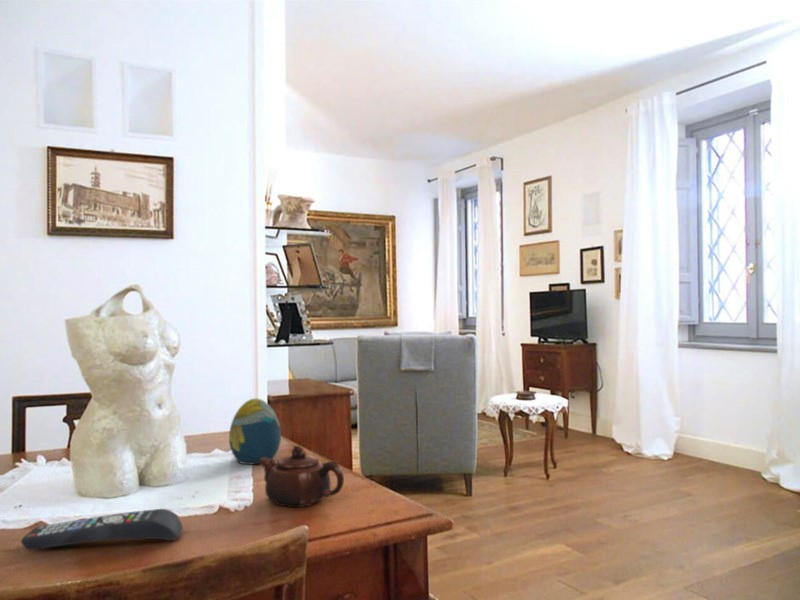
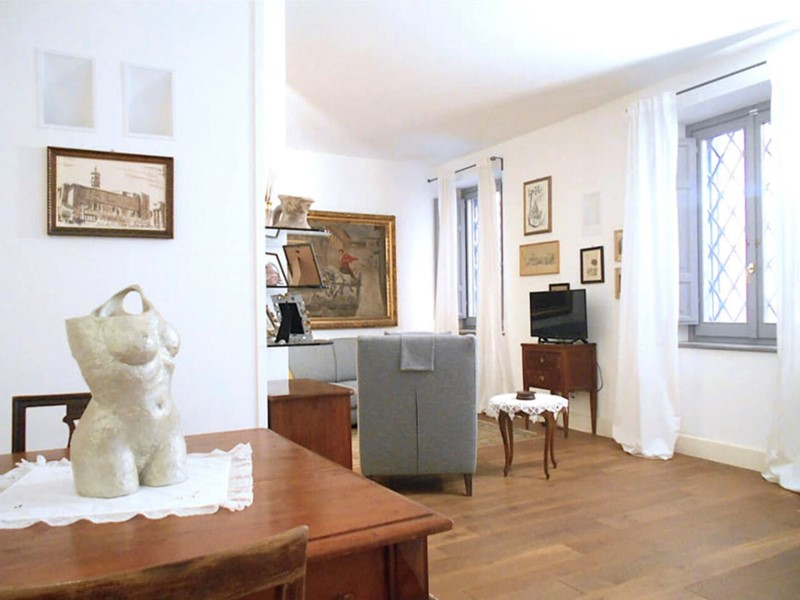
- remote control (105, 529)
- decorative egg (255, 429)
- teapot (300, 472)
